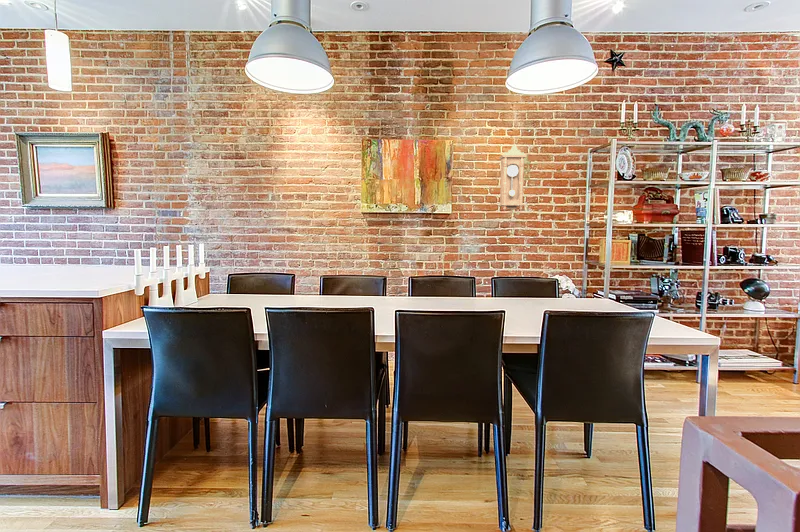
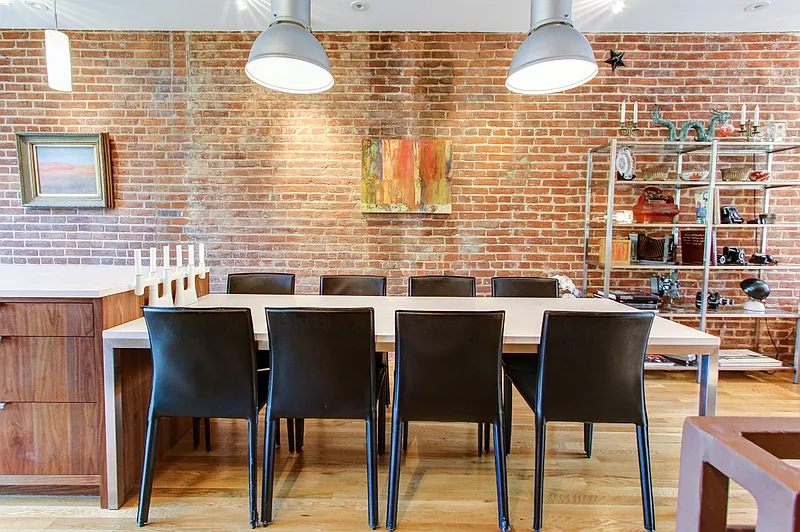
- pendulum clock (512, 179)
